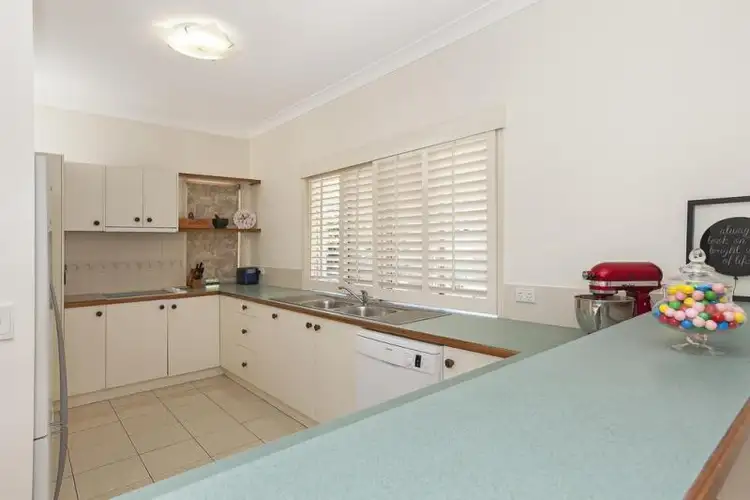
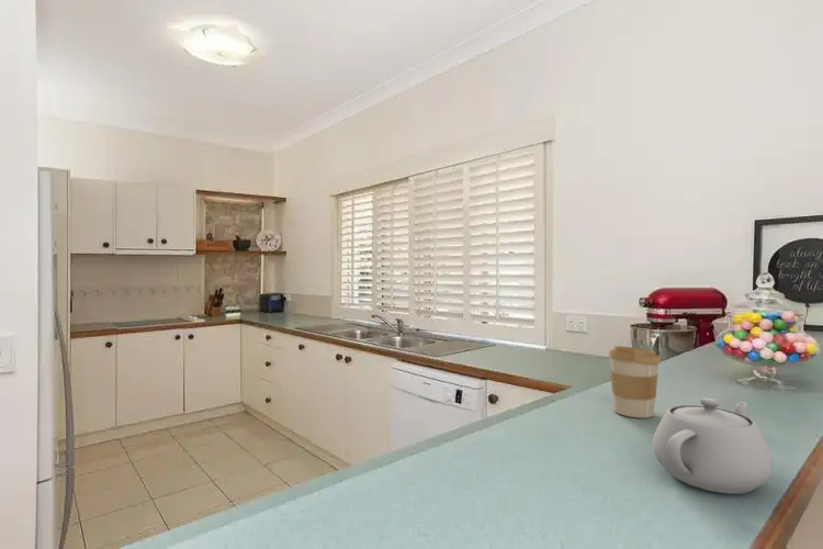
+ coffee cup (633, 379)
+ teapot (711, 437)
